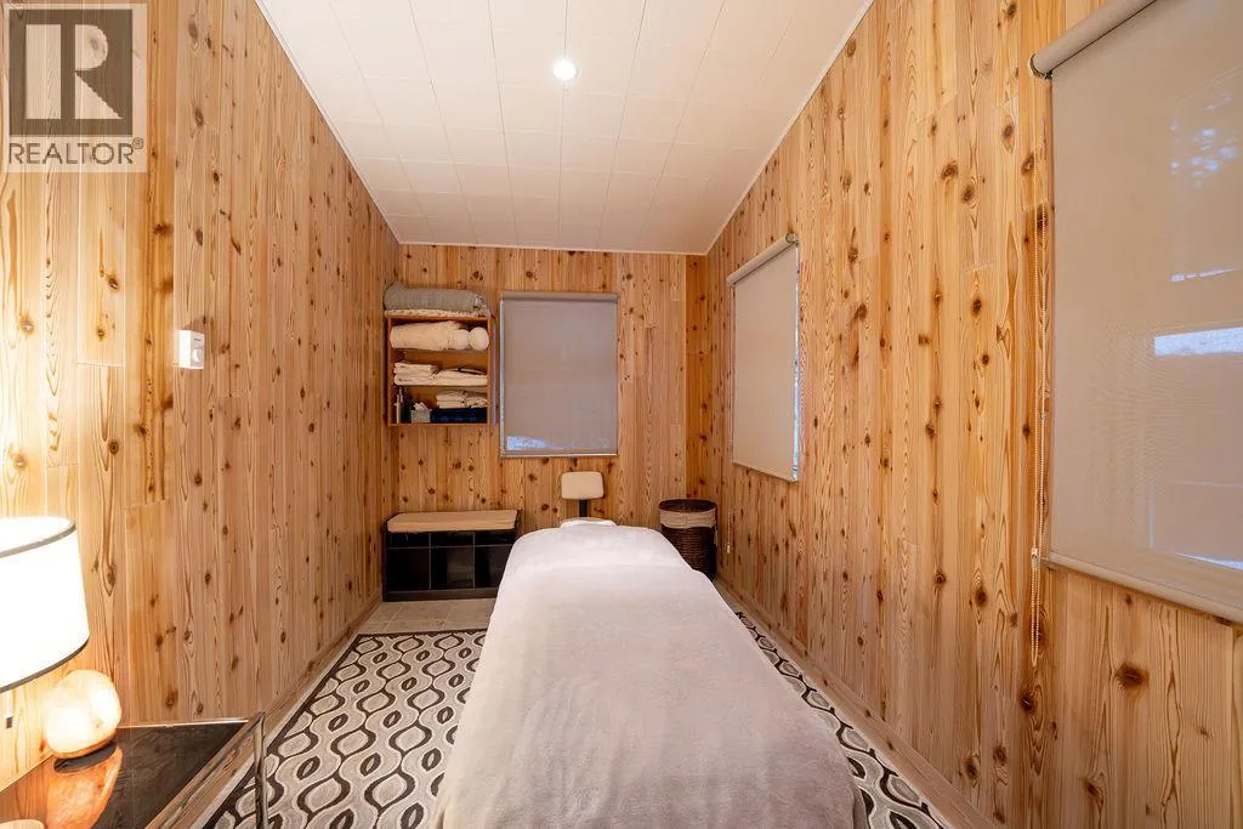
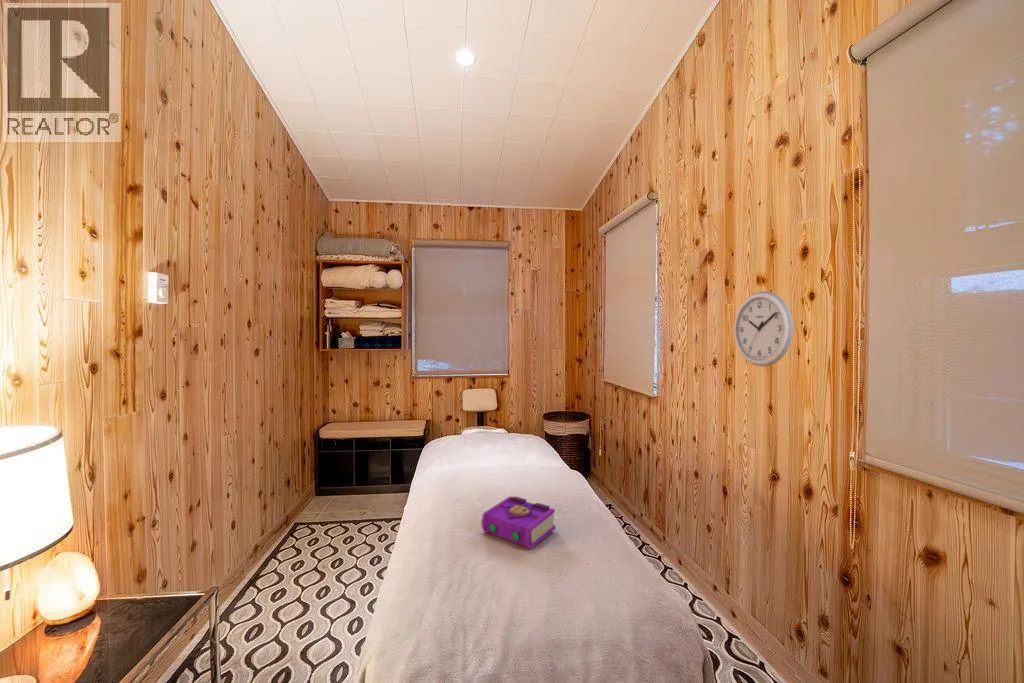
+ book (519, 519)
+ wall clock (759, 328)
